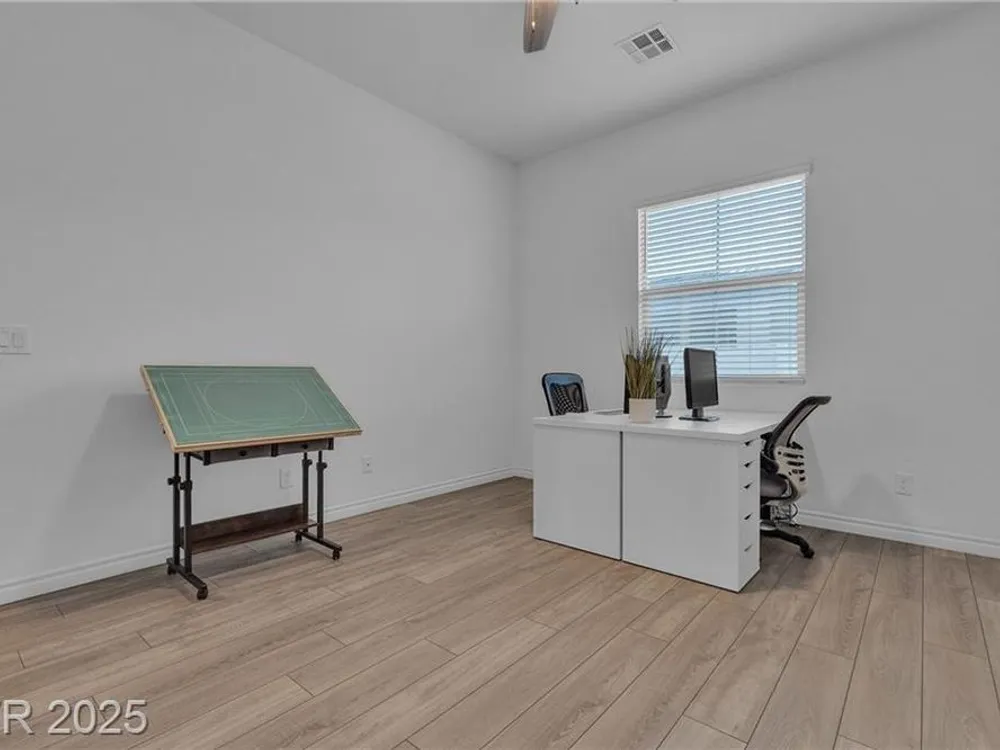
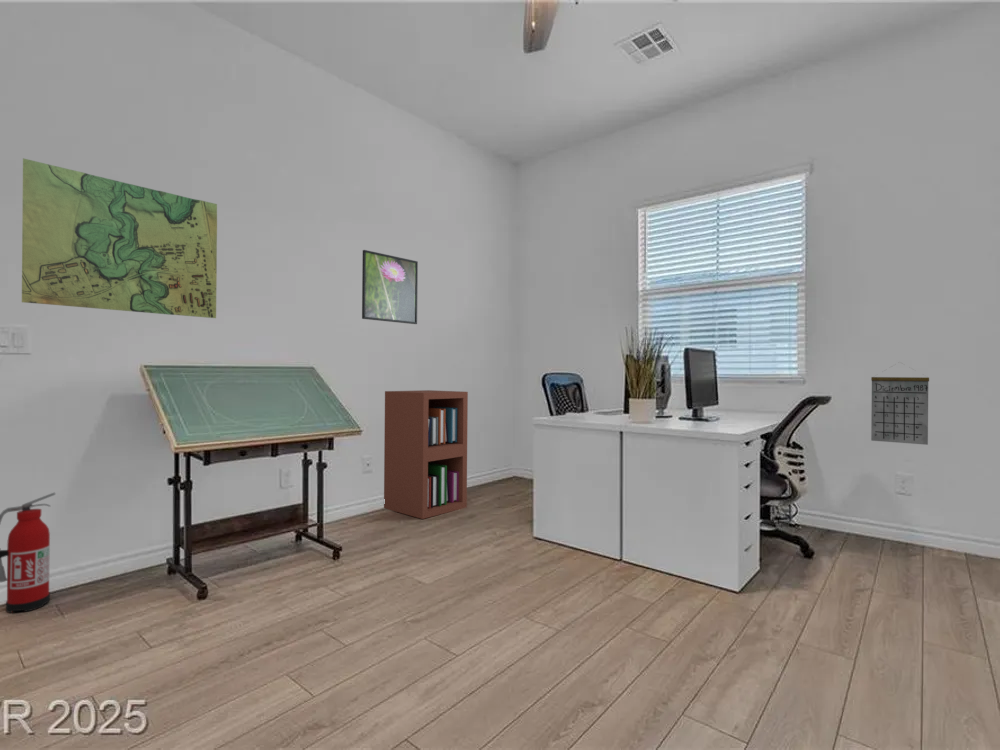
+ map (131, 247)
+ calendar (899, 402)
+ fire extinguisher (26, 551)
+ bookshelf (426, 449)
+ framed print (391, 288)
